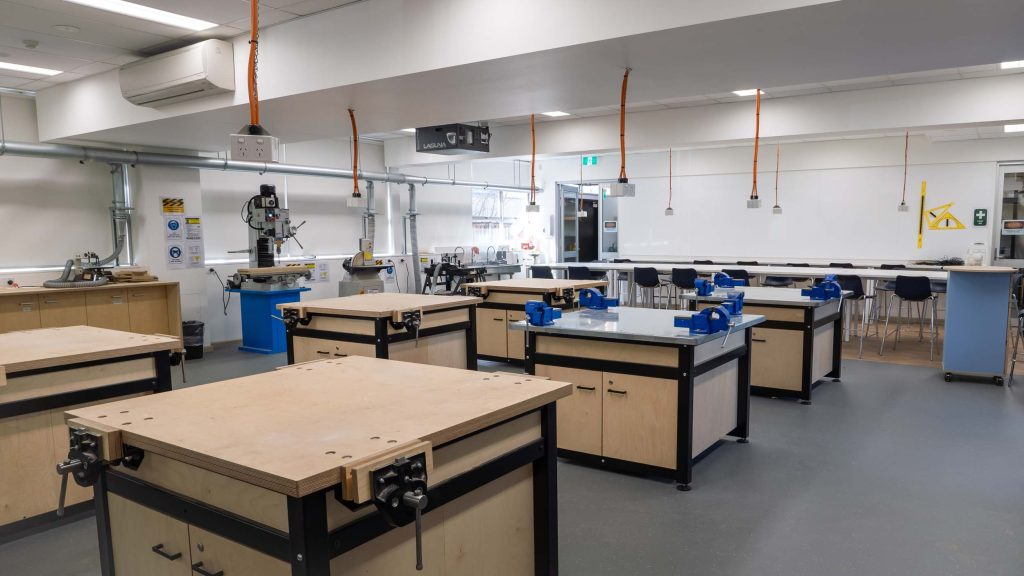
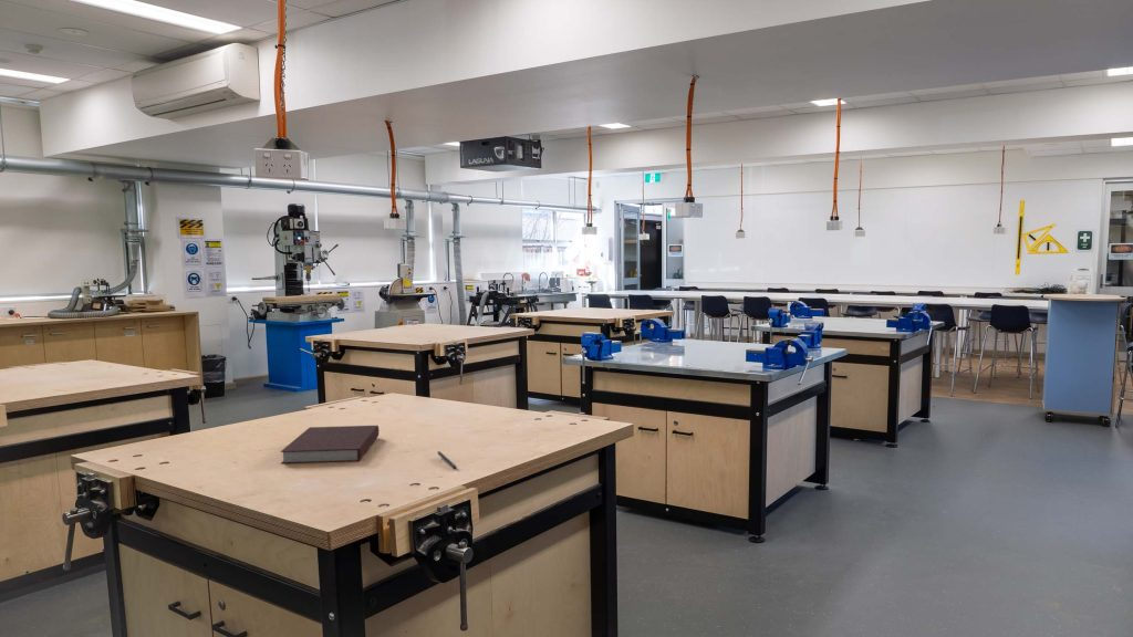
+ pen (447, 460)
+ notebook (333, 442)
